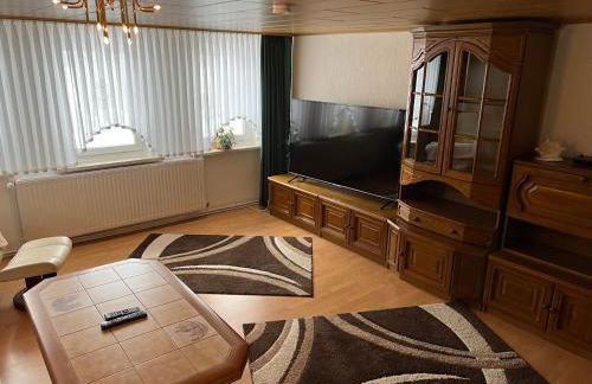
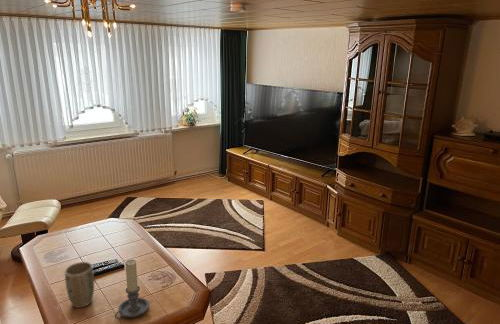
+ plant pot (80, 285)
+ candle holder (129, 287)
